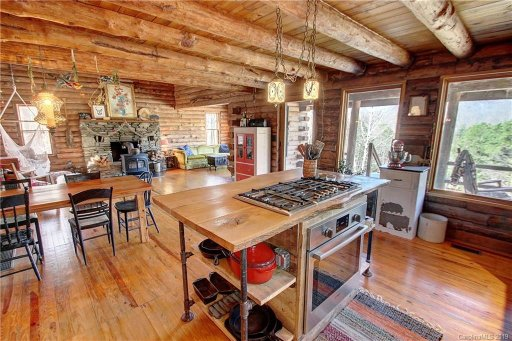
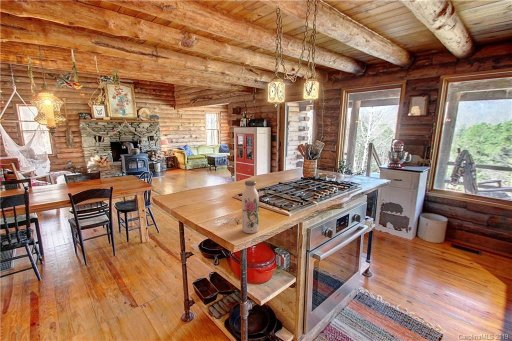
+ water bottle (250, 206)
